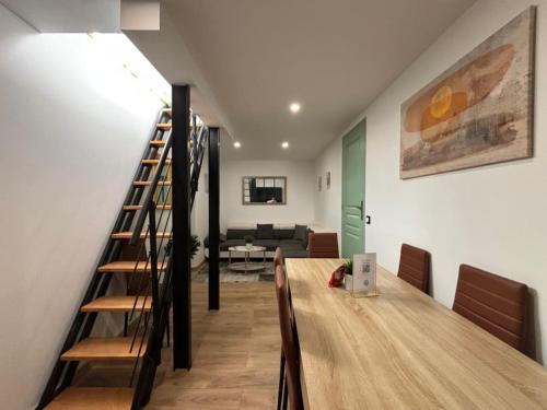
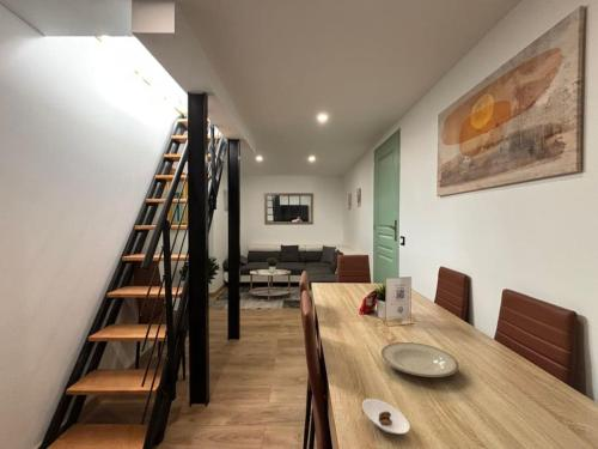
+ saucer (384, 418)
+ plate (417, 360)
